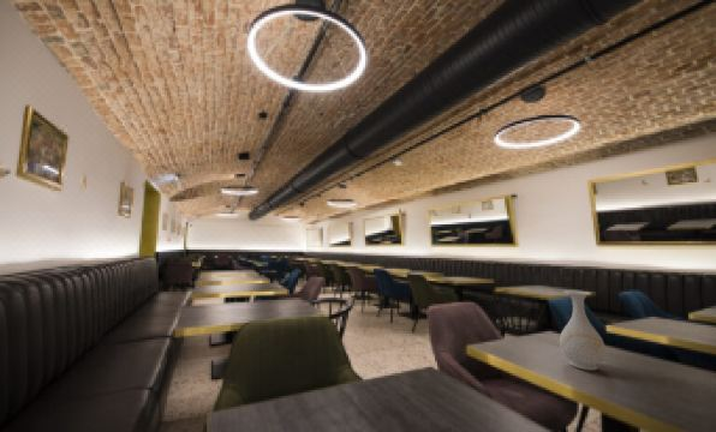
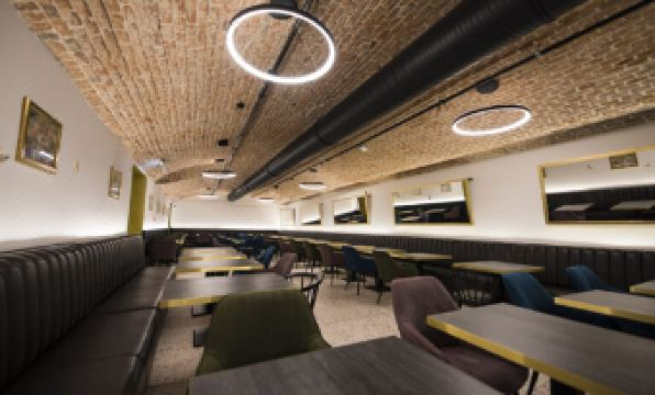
- vase (579, 328)
